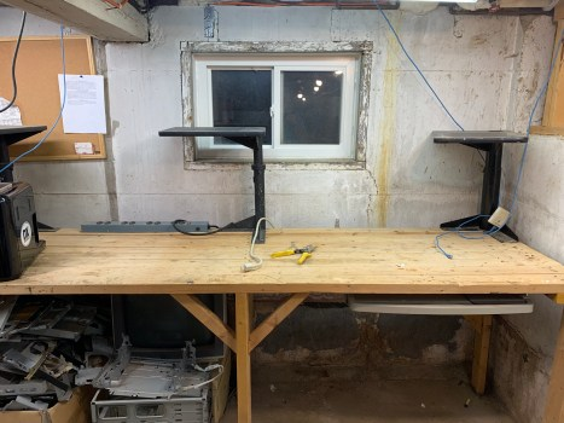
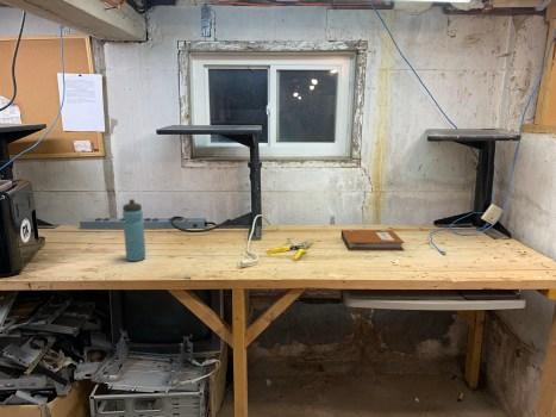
+ notebook (371, 238)
+ water bottle (133, 229)
